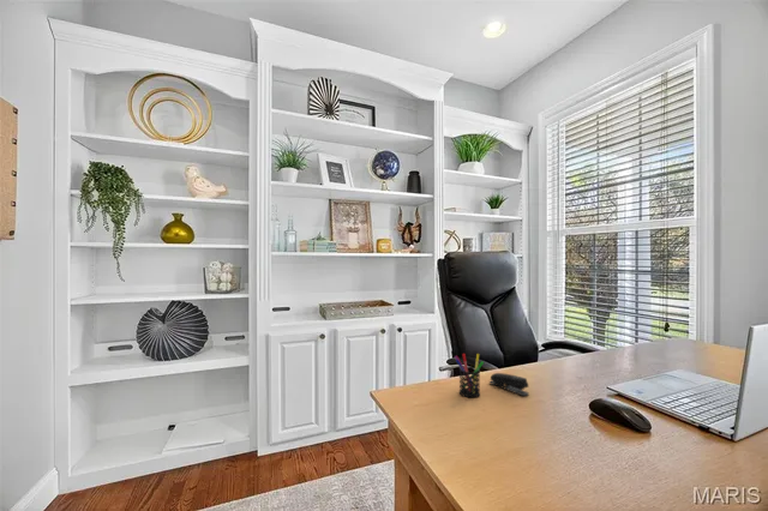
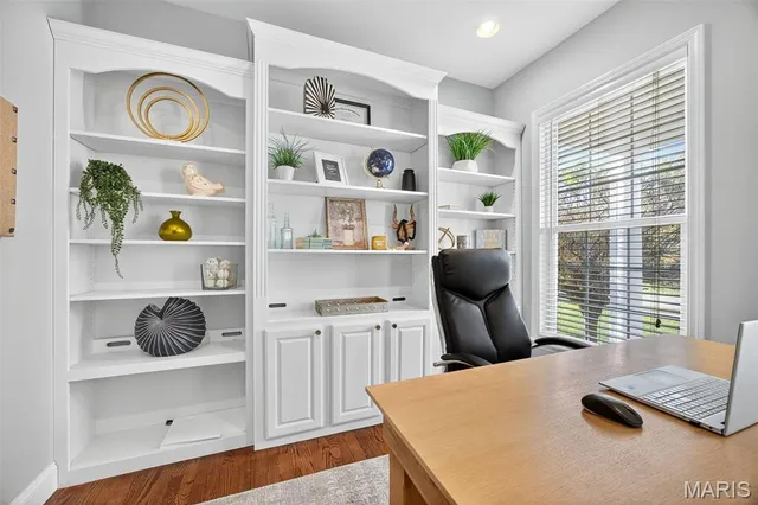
- stapler (508, 380)
- pen holder (470, 373)
